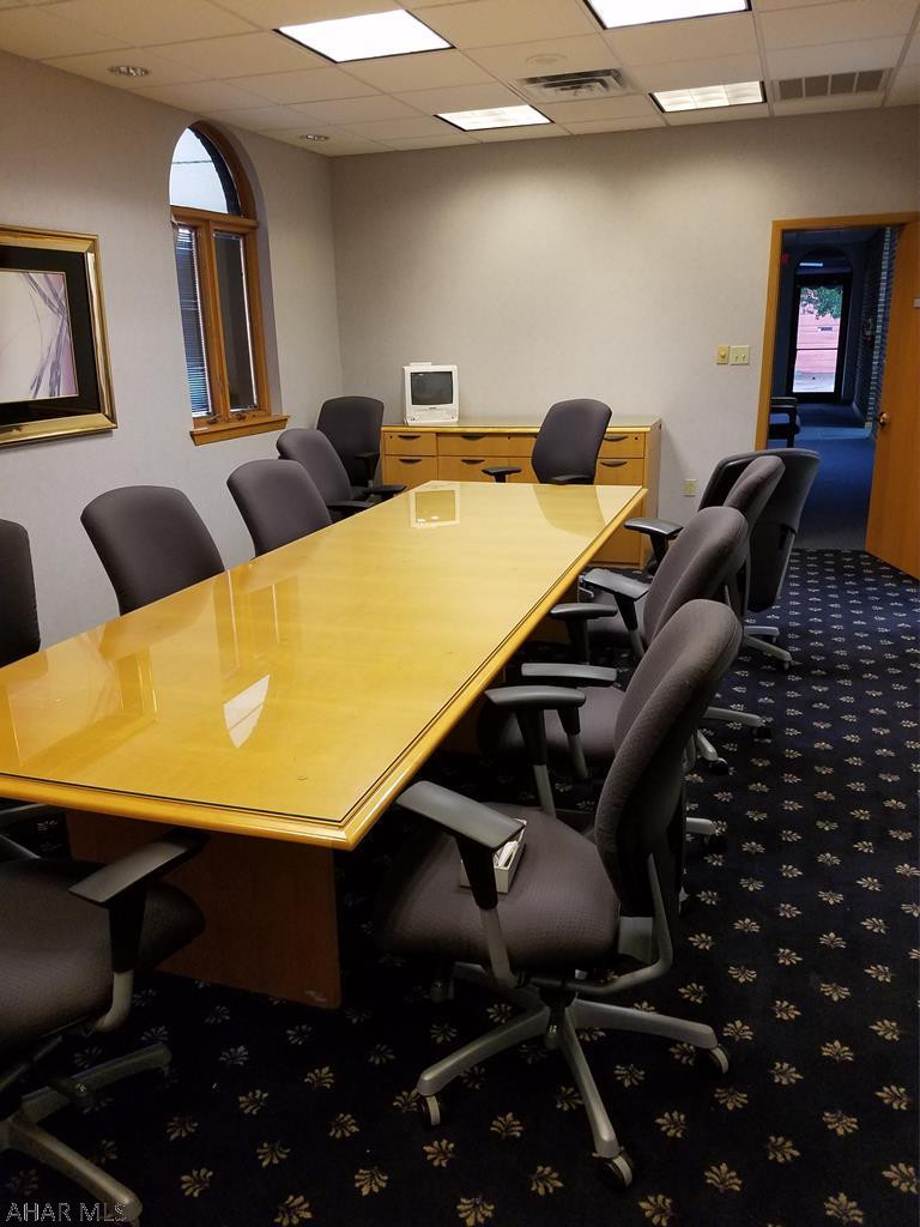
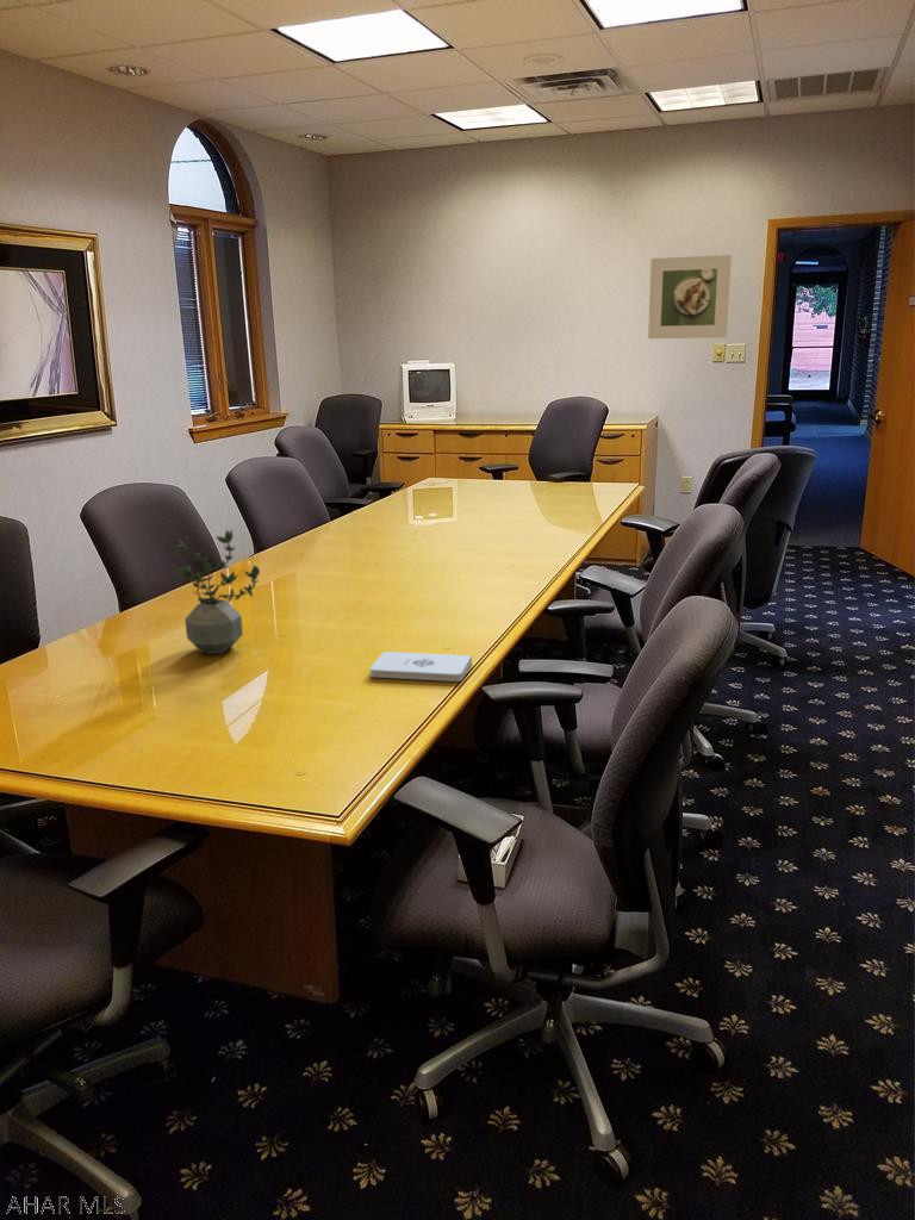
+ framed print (689, 298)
+ notepad (421, 665)
+ potted plant (217, 590)
